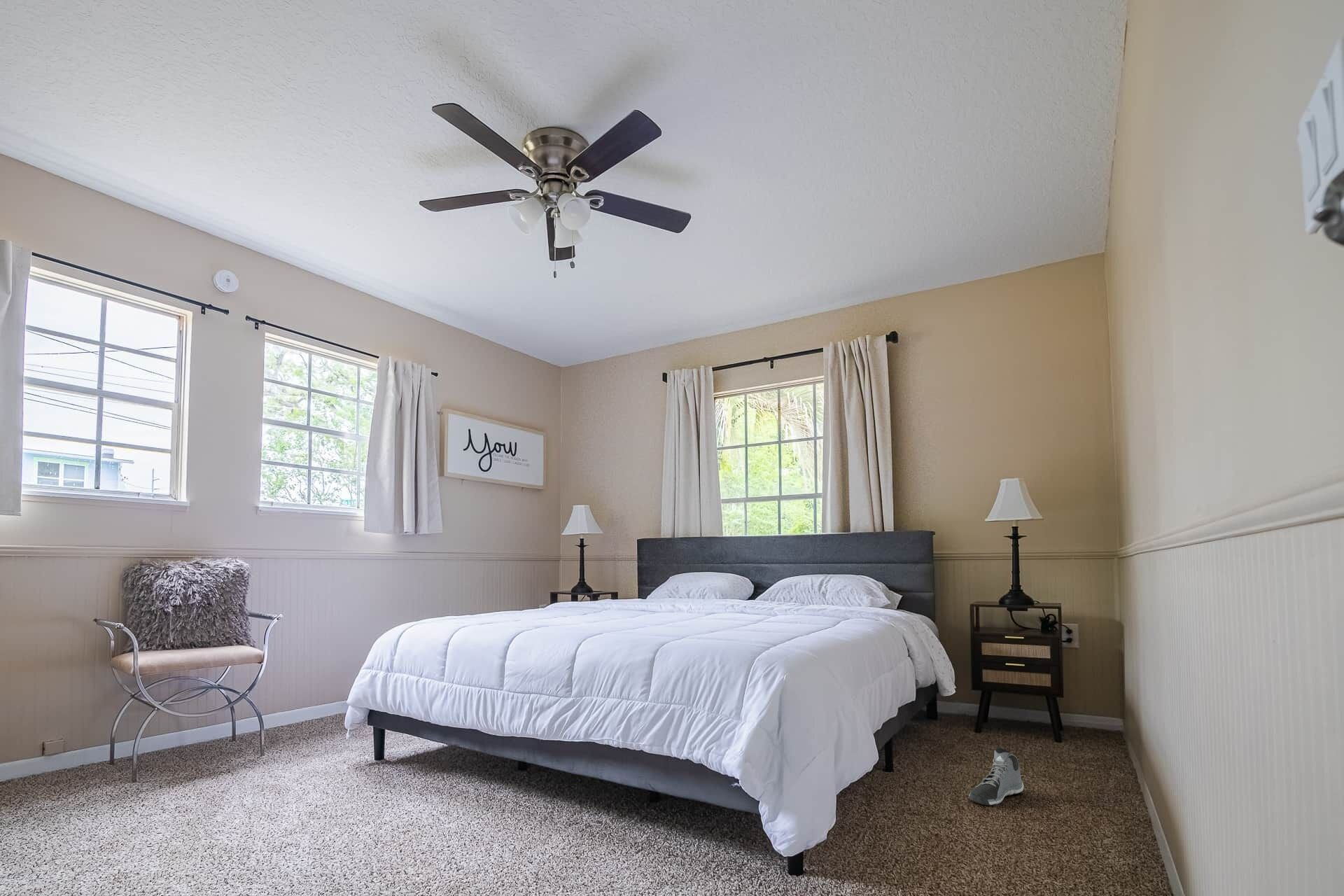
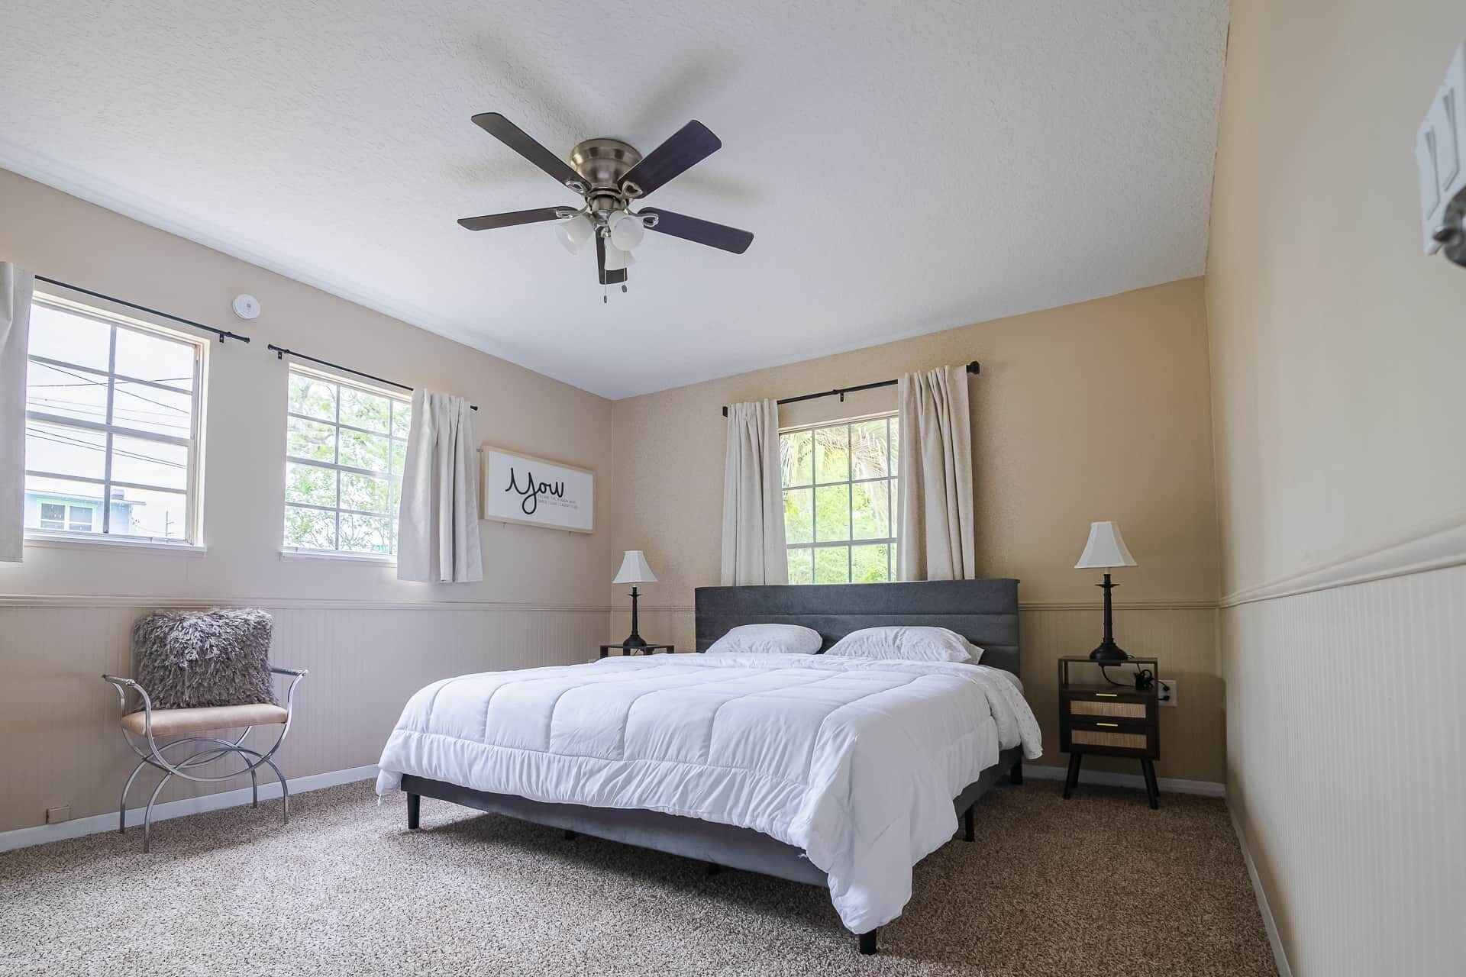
- sneaker (994, 773)
